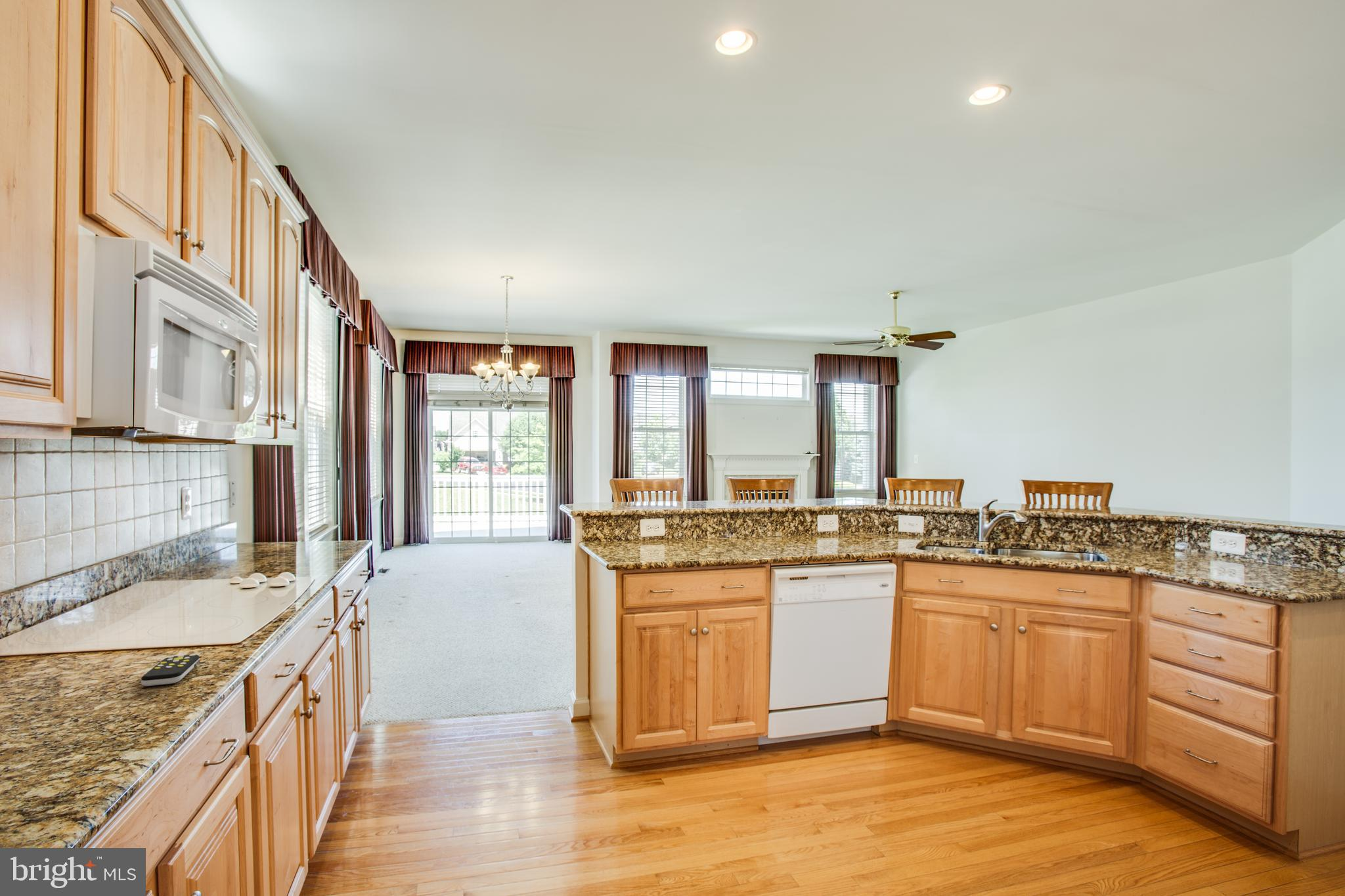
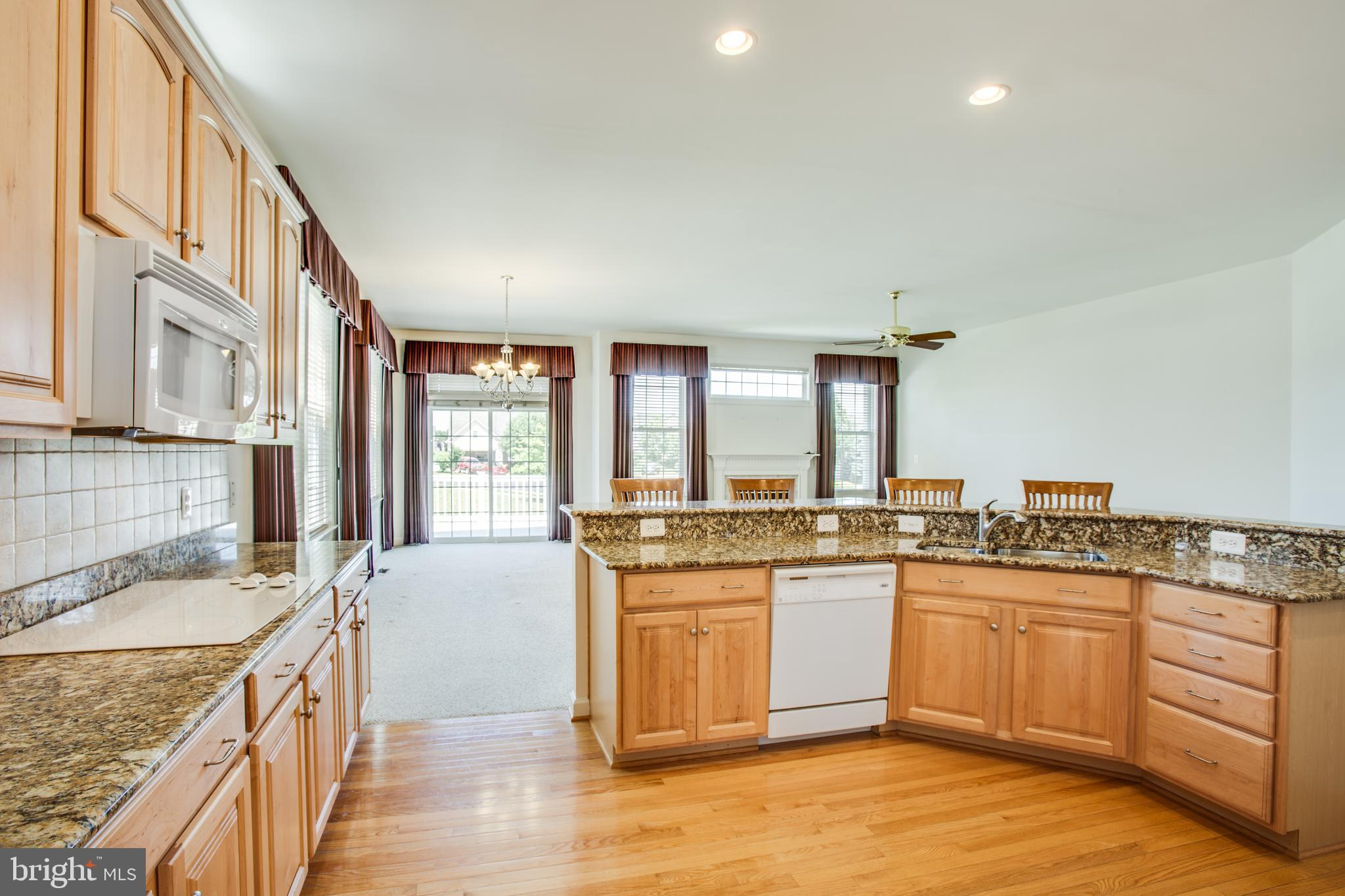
- remote control (171, 669)
